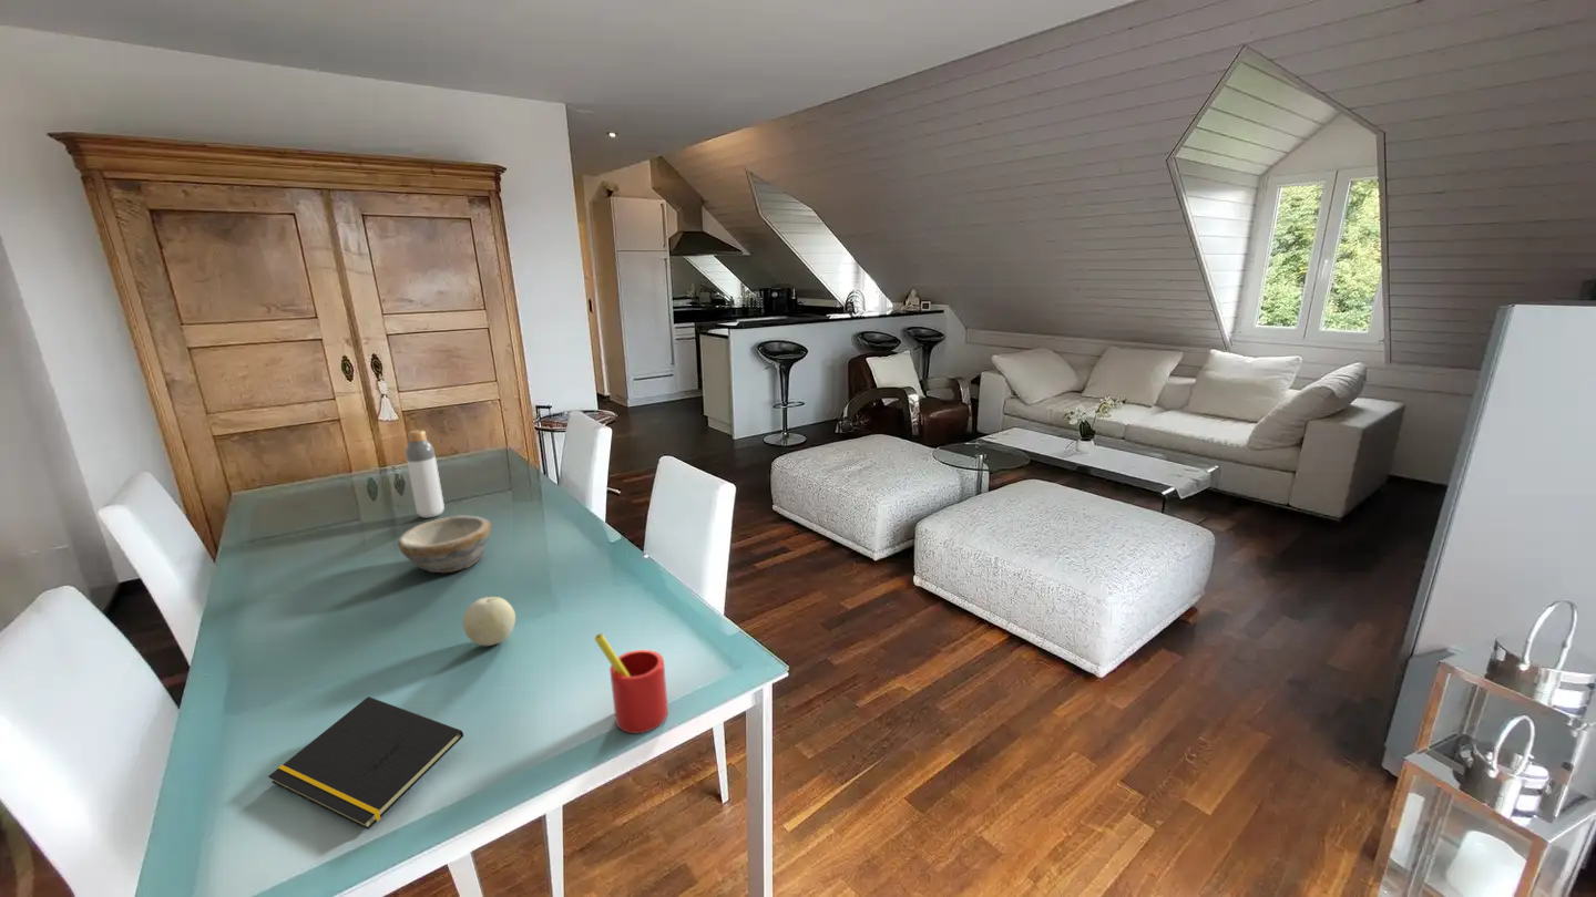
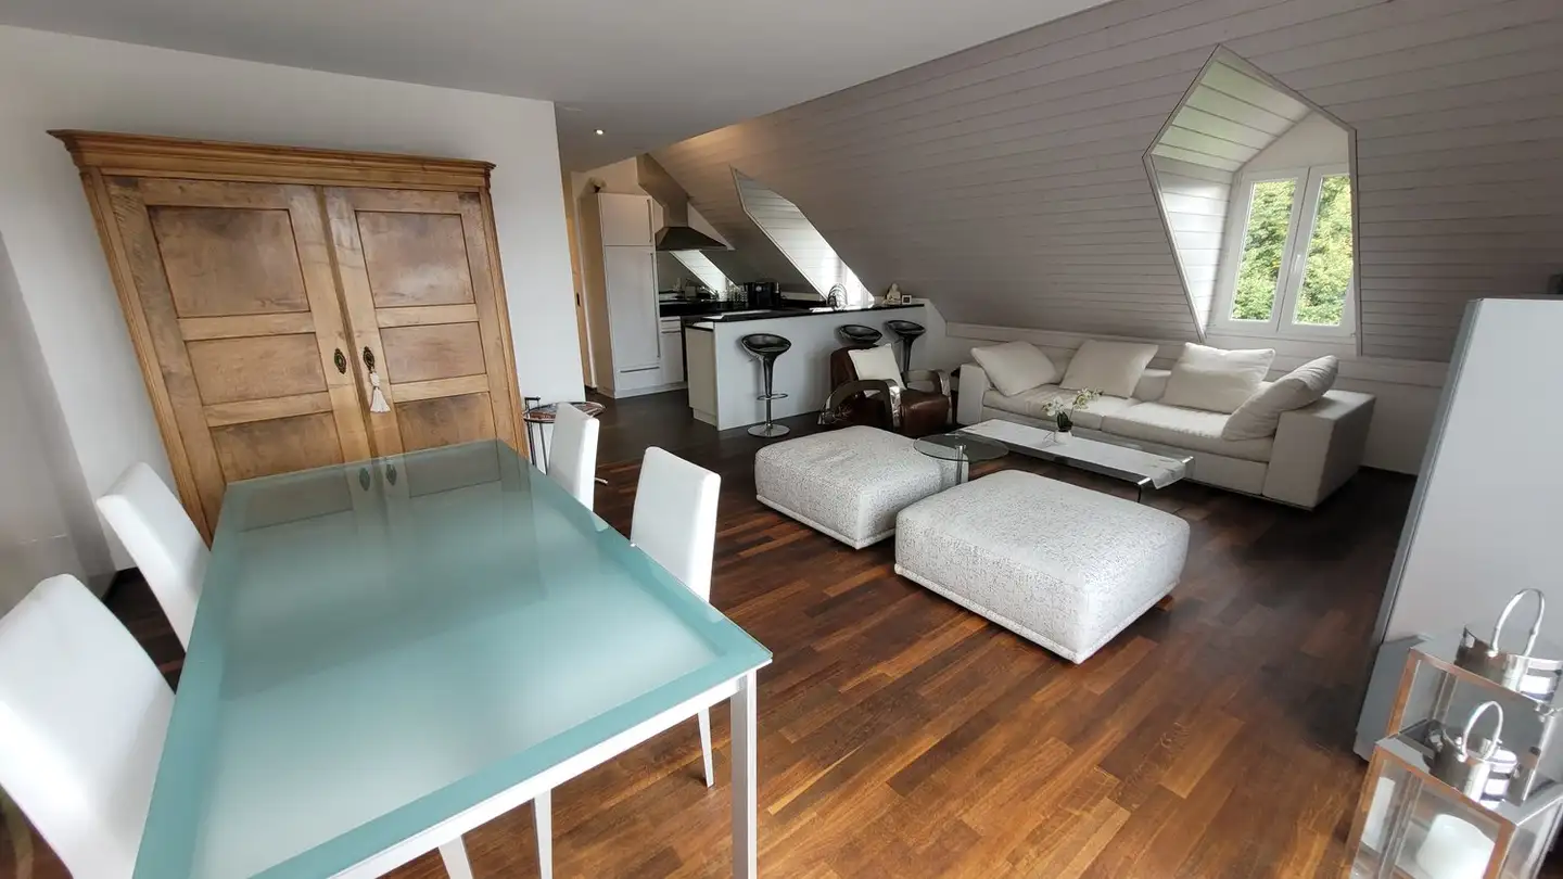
- notepad (368, 755)
- fruit (490, 620)
- straw (632, 673)
- bowl (448, 546)
- bottle (423, 474)
